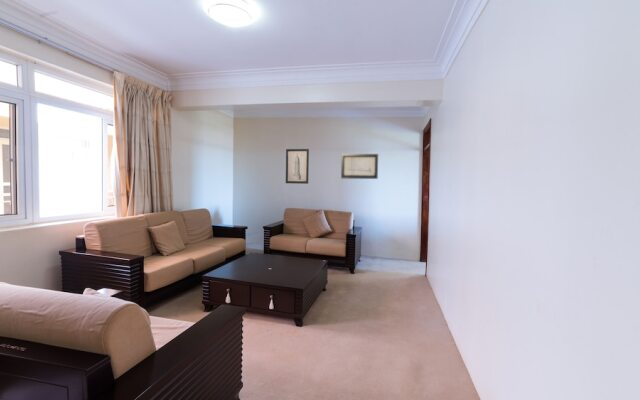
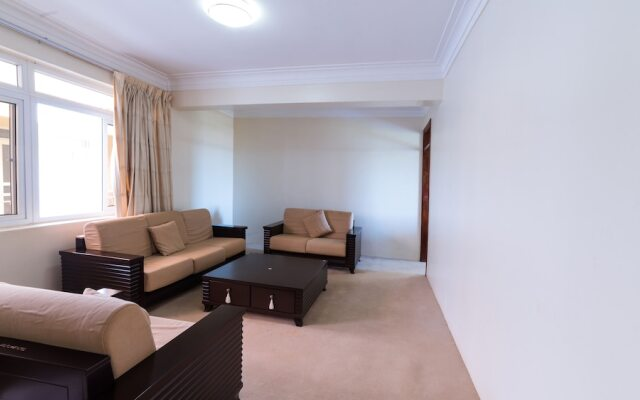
- wall art (297, 166)
- wall art (359, 166)
